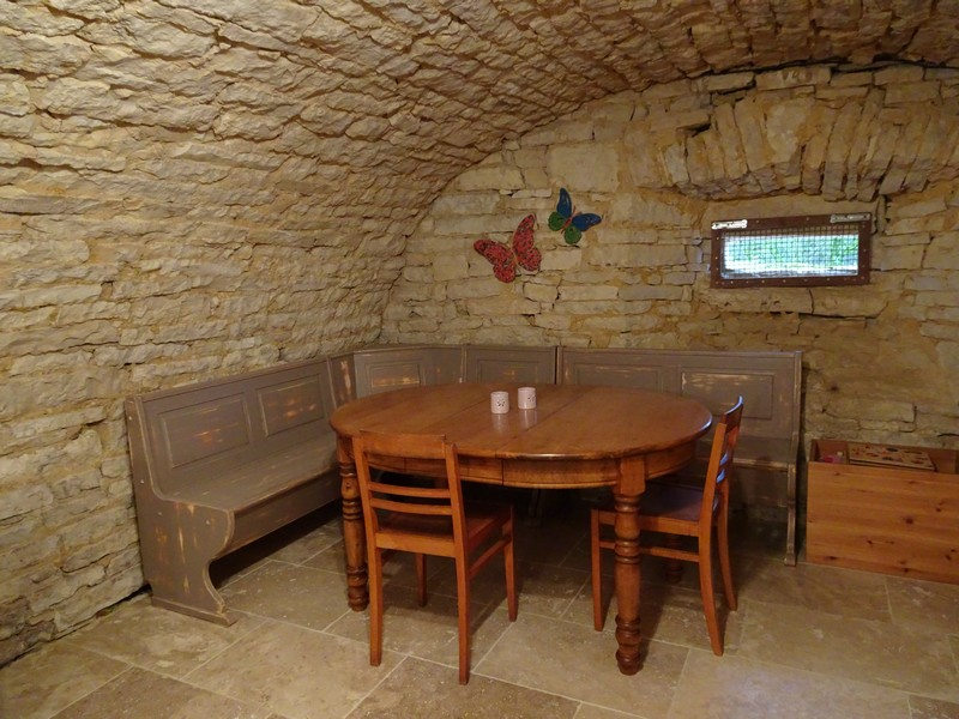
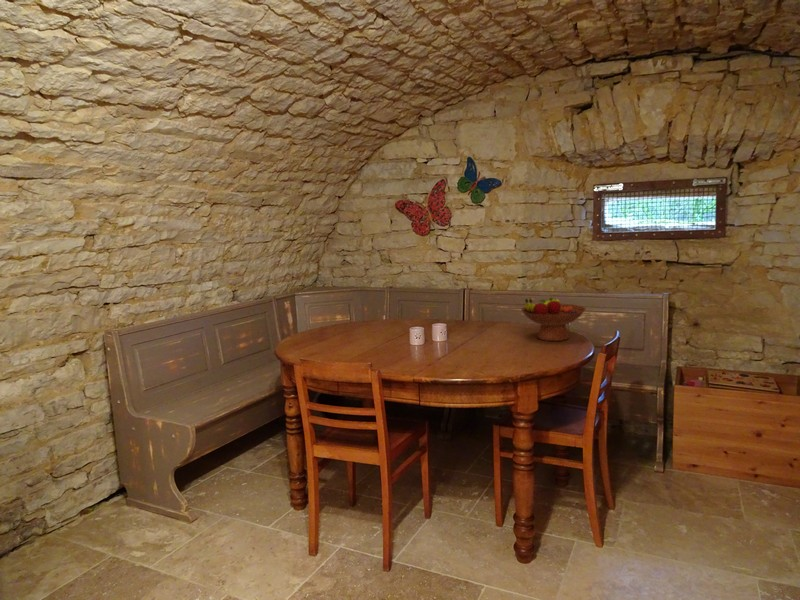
+ fruit bowl (553, 317)
